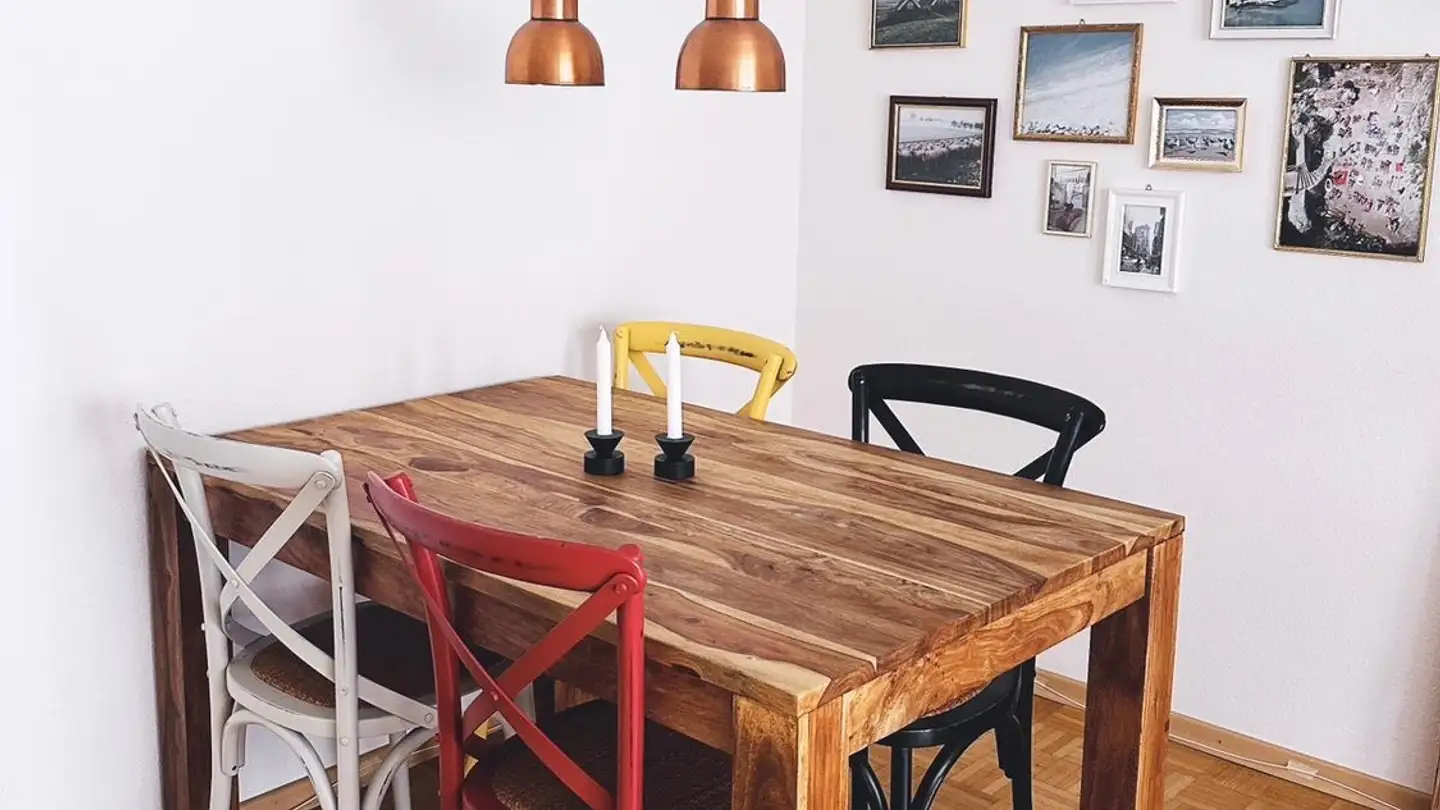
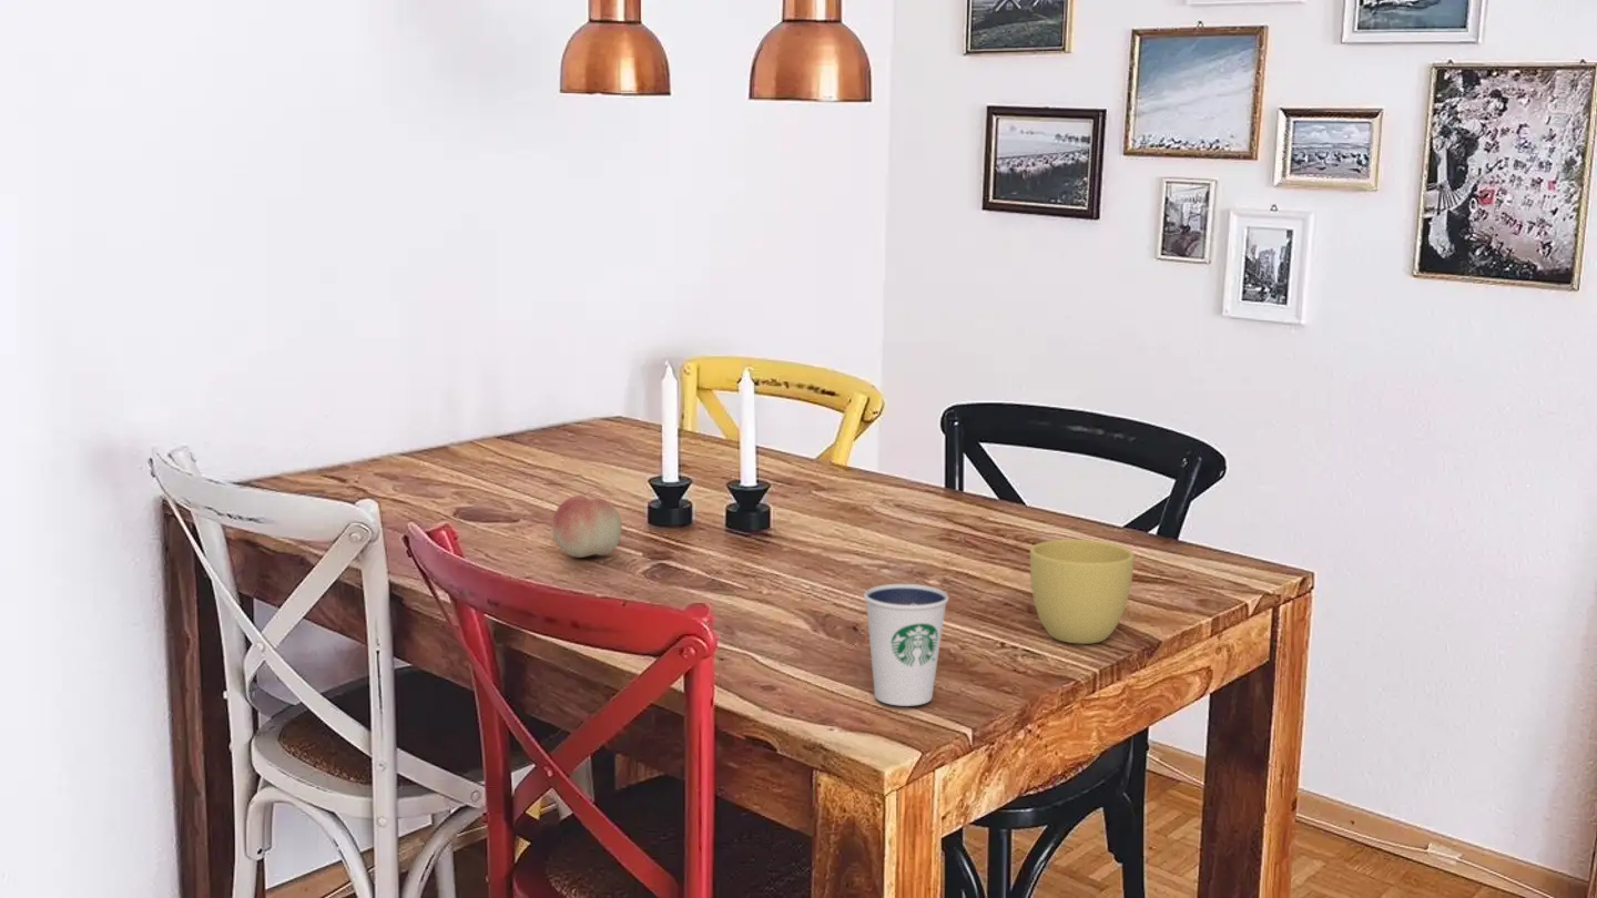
+ cup (1082, 590)
+ fruit (587, 525)
+ dixie cup (904, 646)
